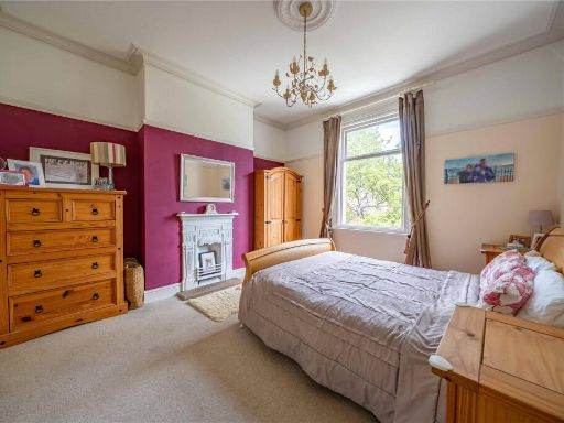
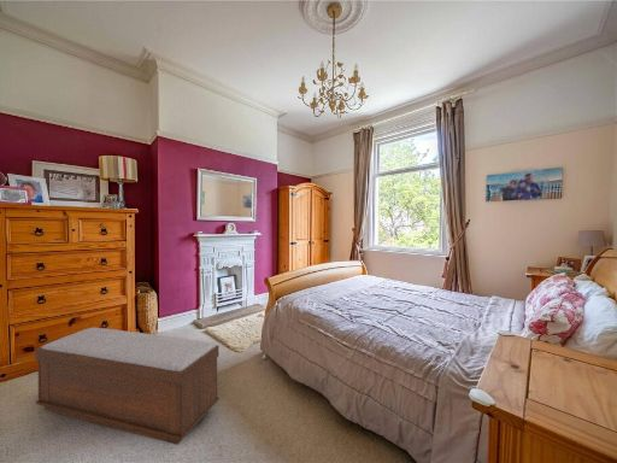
+ bench (129, 375)
